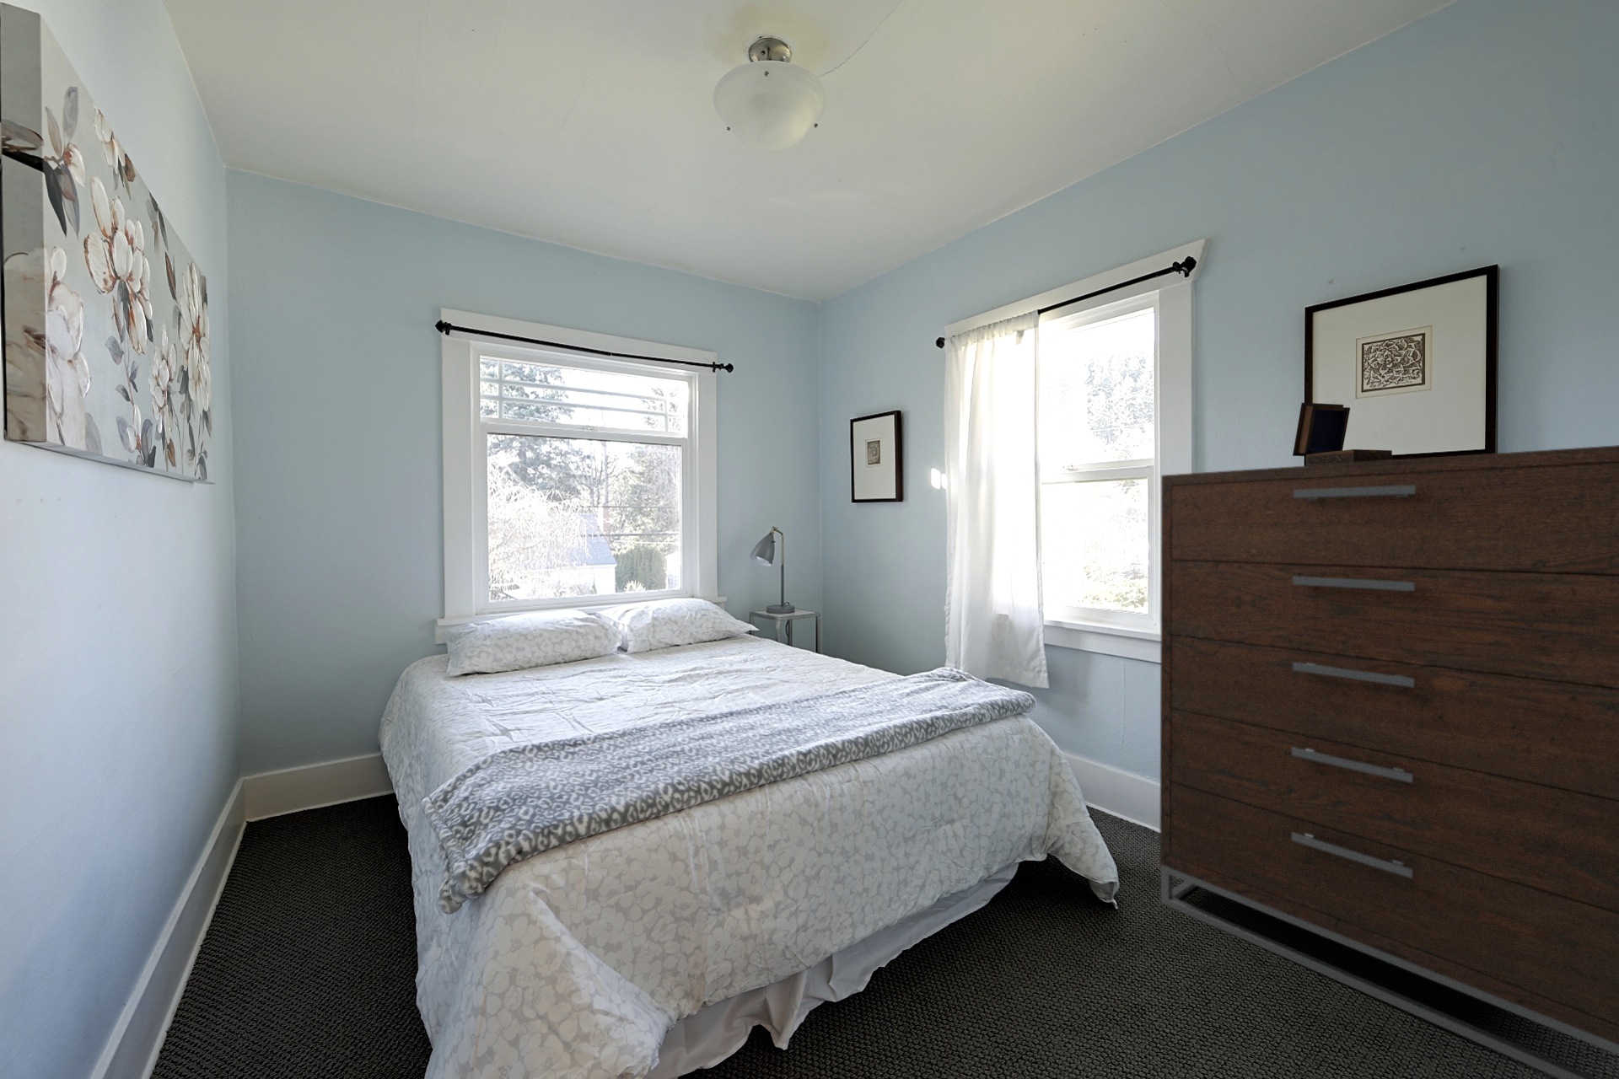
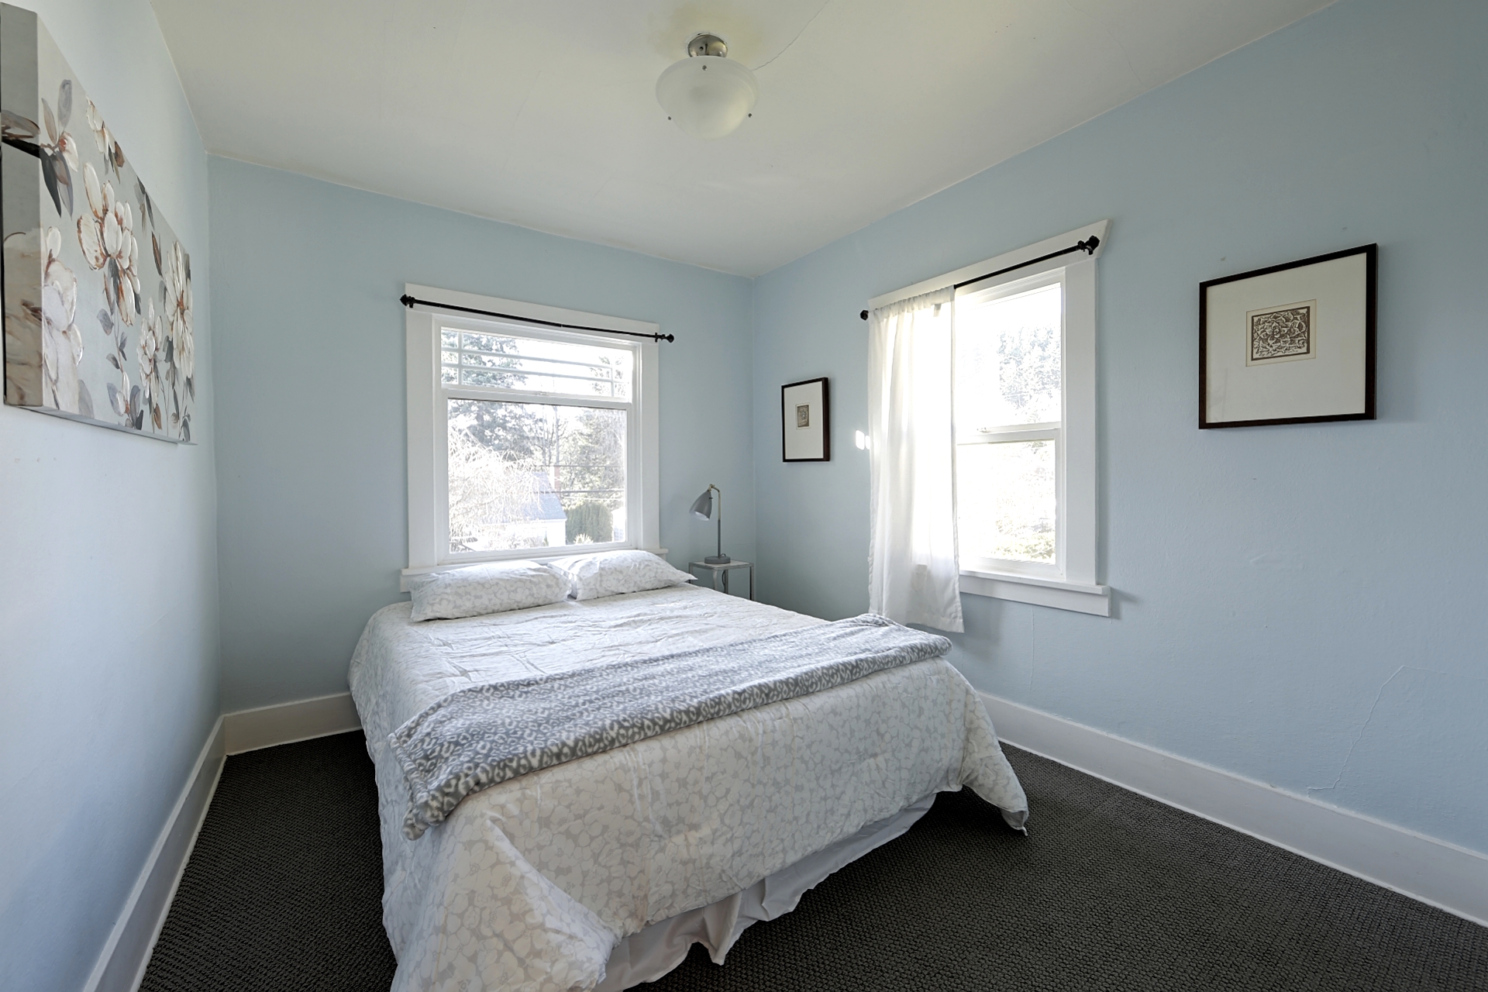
- jewelry box (1343, 434)
- dresser (1382, 712)
